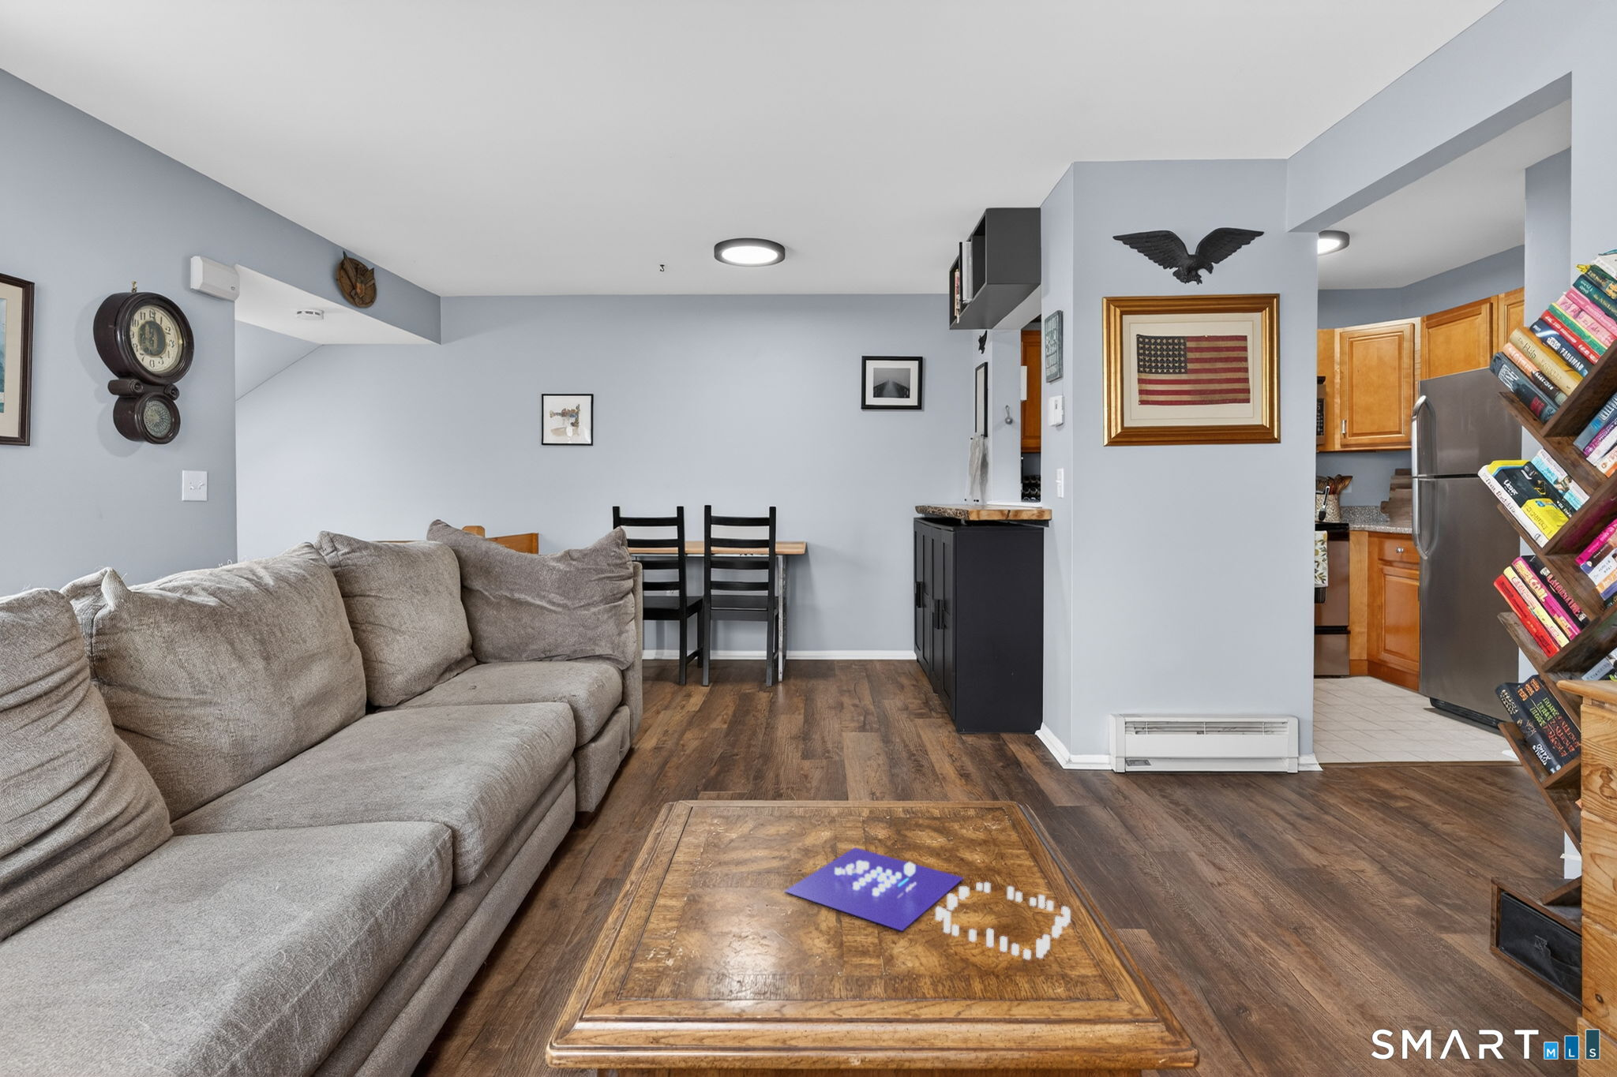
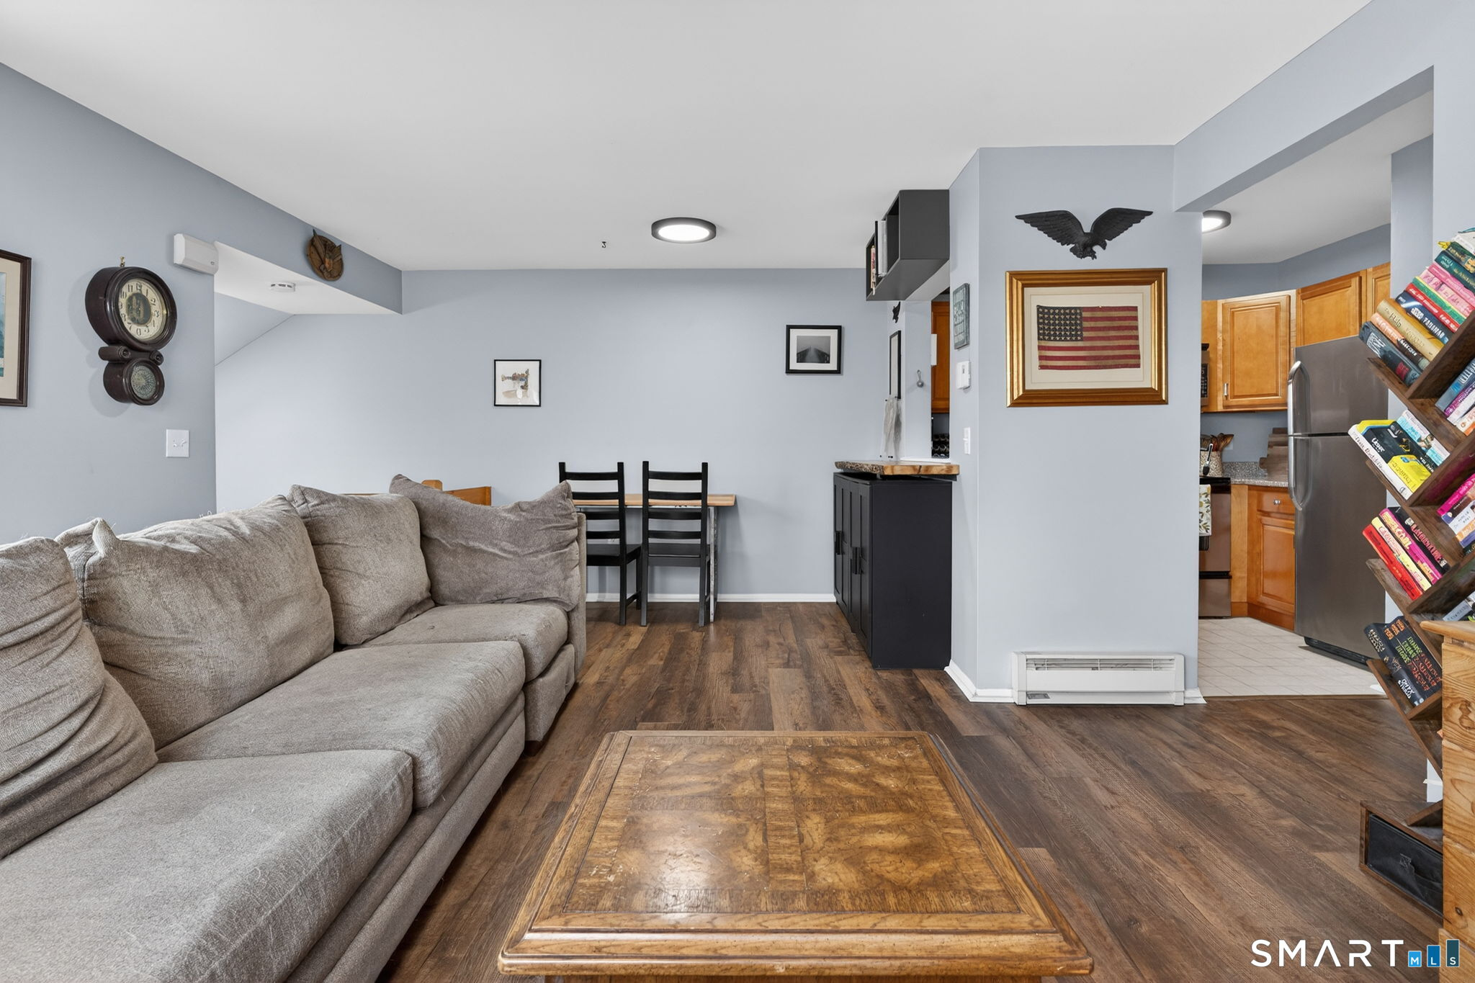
- board game (928, 887)
